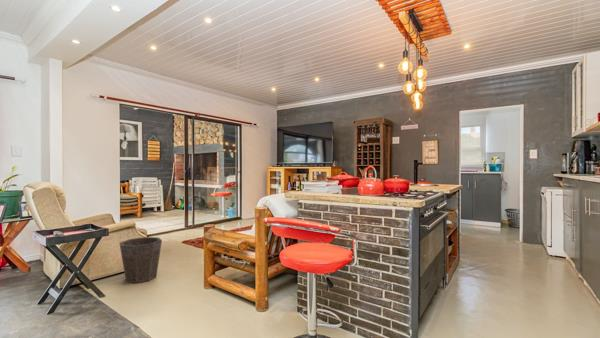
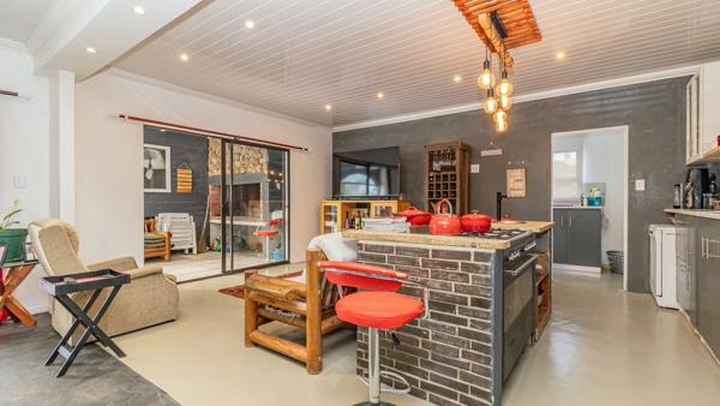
- waste bin (141, 259)
